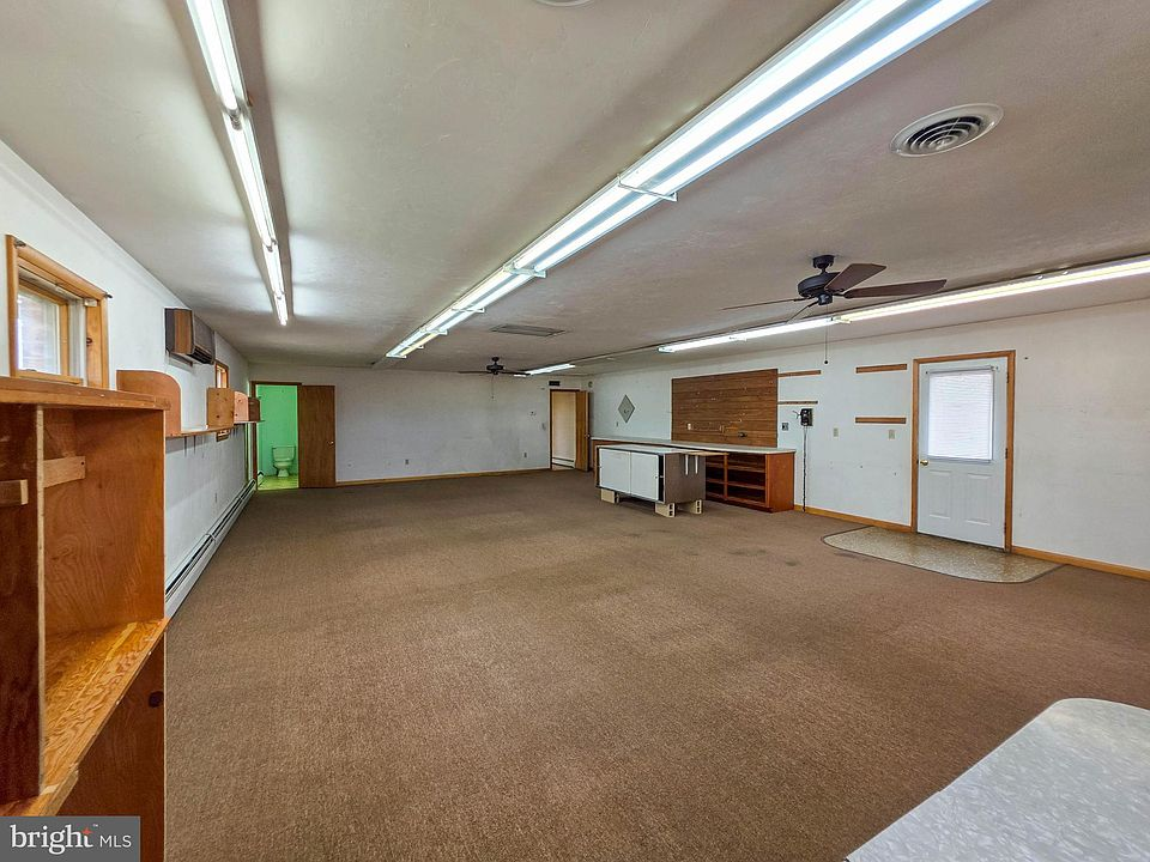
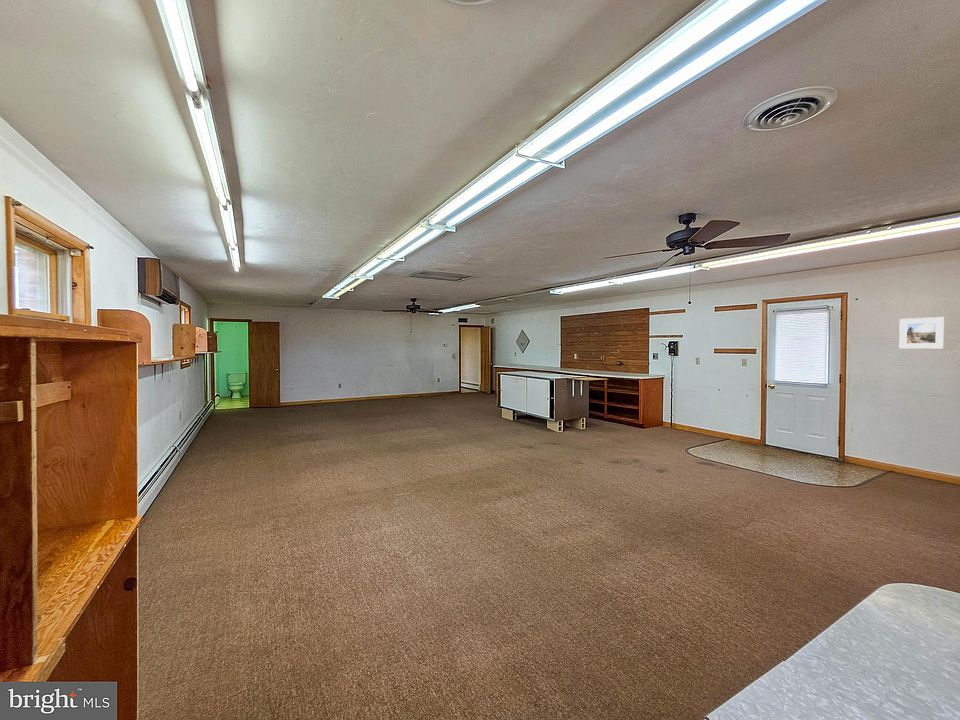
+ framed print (921, 333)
